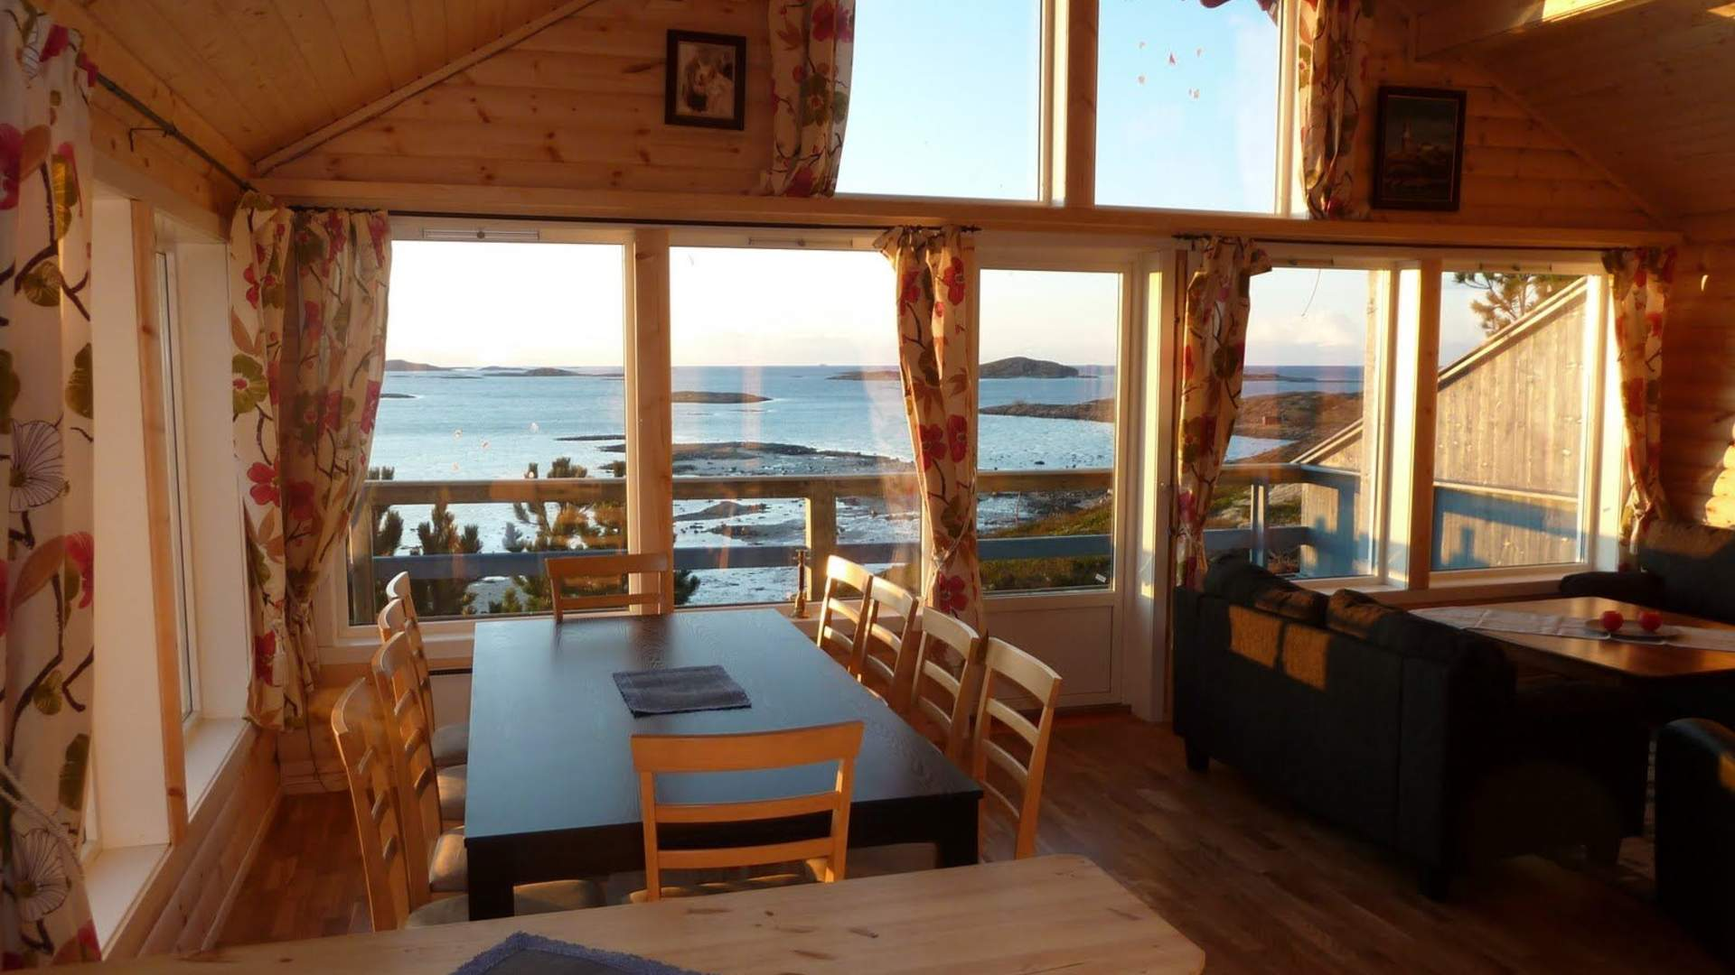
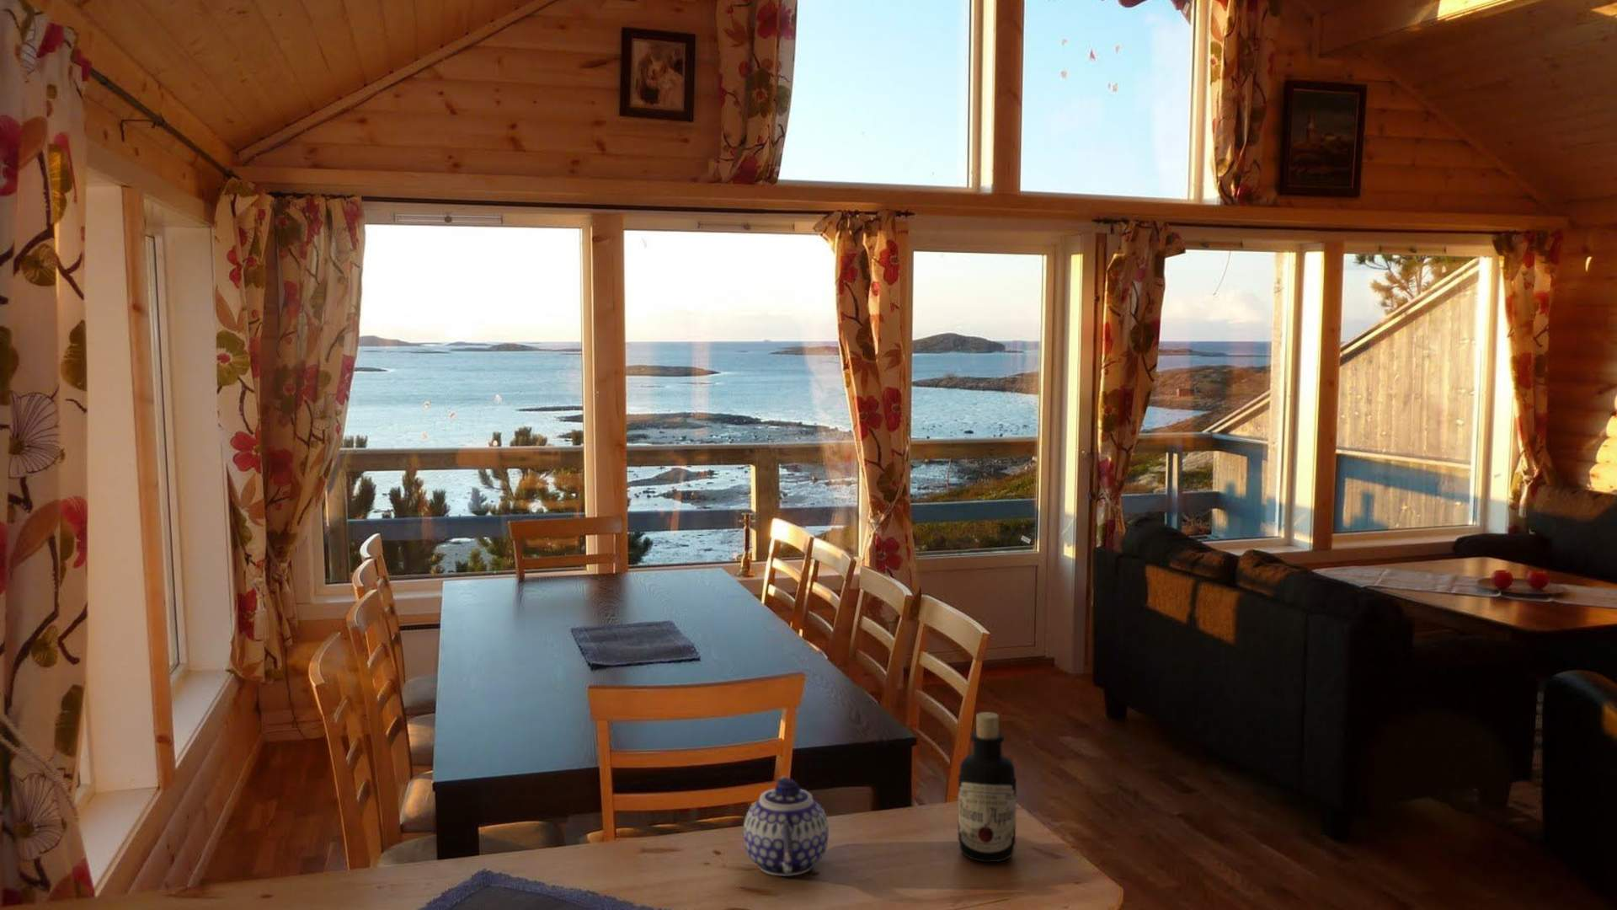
+ bottle (987, 783)
+ teapot (786, 821)
